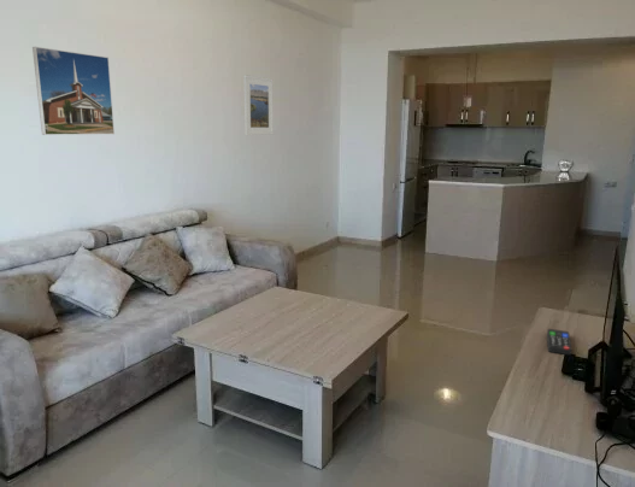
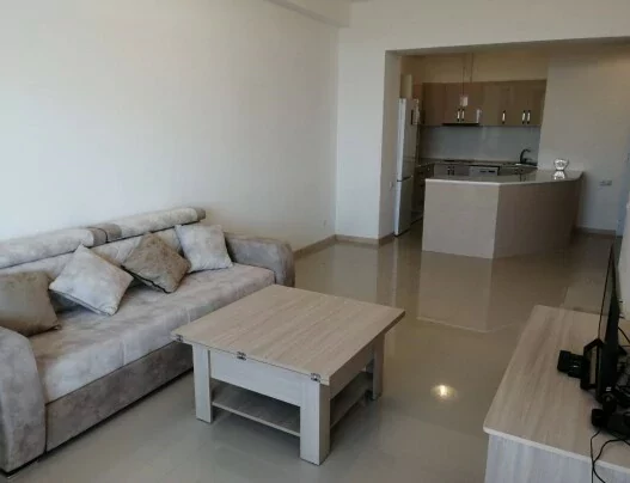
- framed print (259, 106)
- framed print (76, 94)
- remote control (558, 340)
